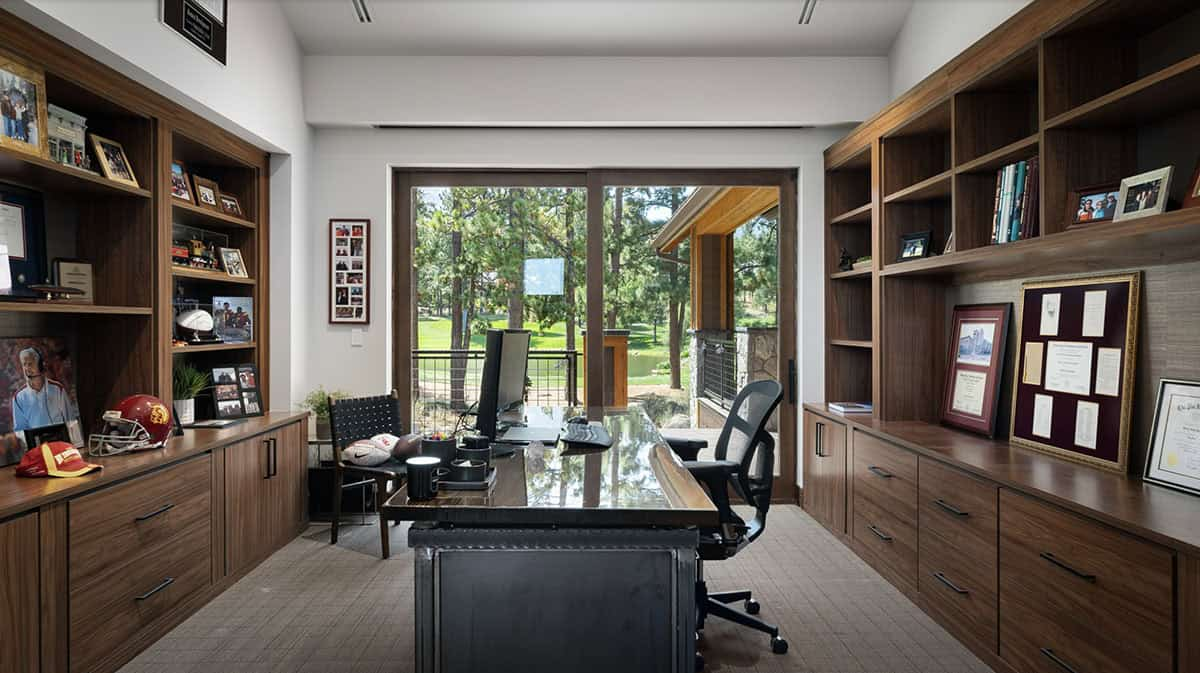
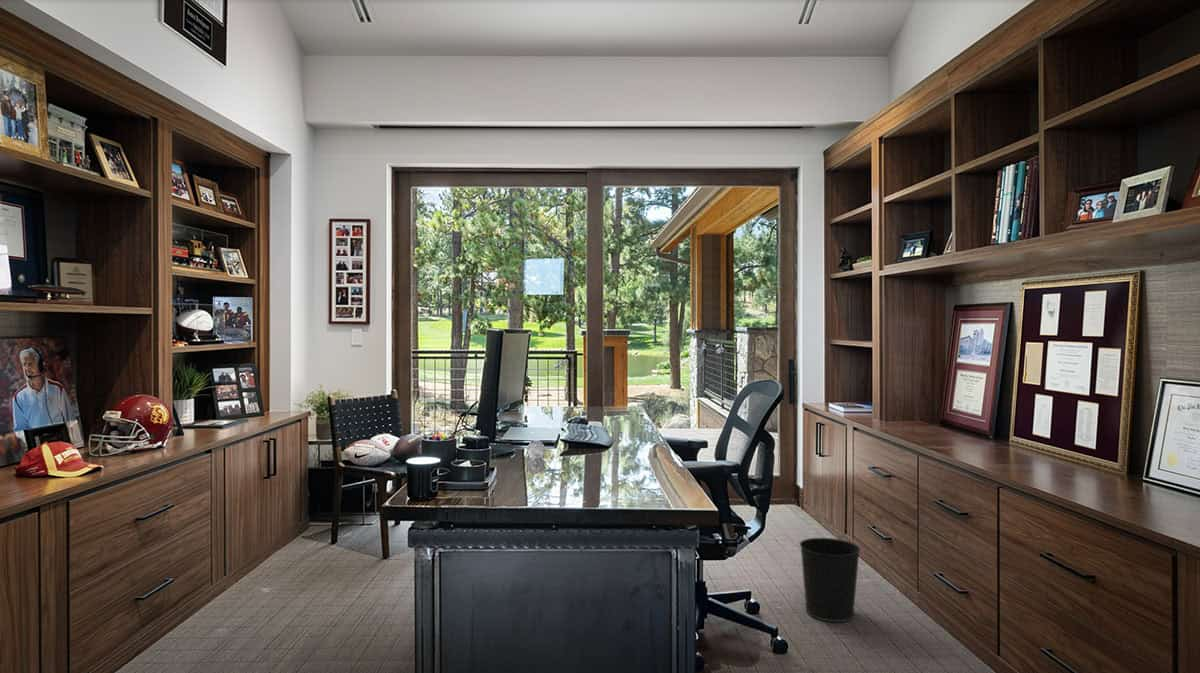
+ wastebasket (829, 579)
